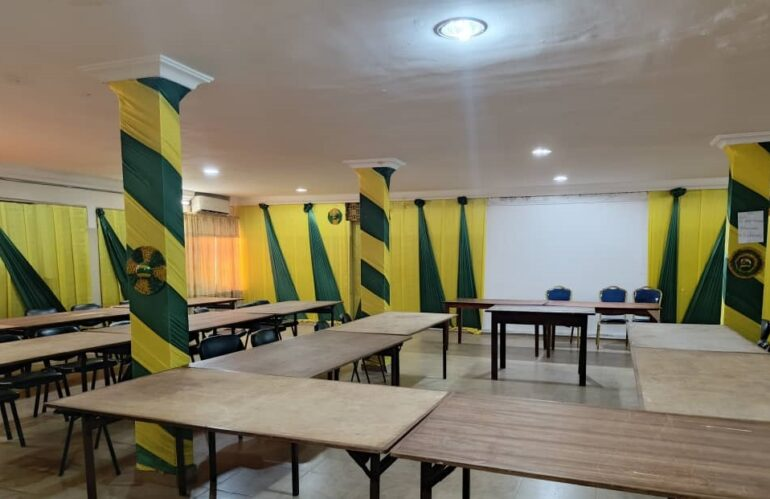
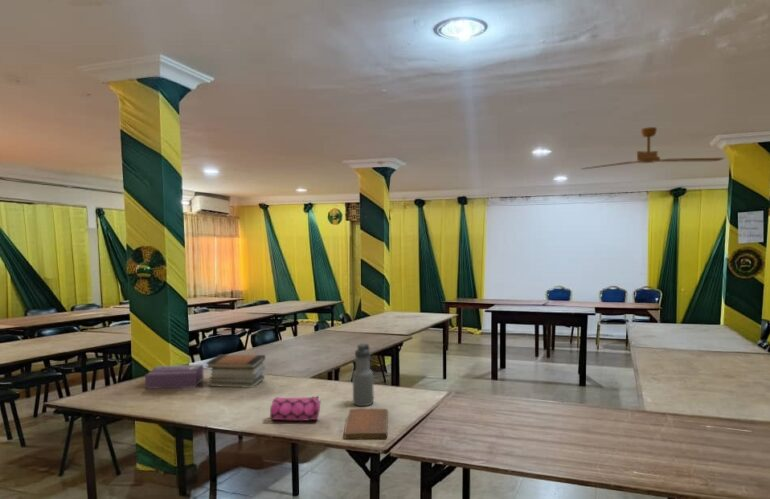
+ notebook (367, 423)
+ ceiling fan (648, 143)
+ tissue box (175, 376)
+ book stack (237, 370)
+ pencil case (295, 407)
+ water bottle (362, 373)
